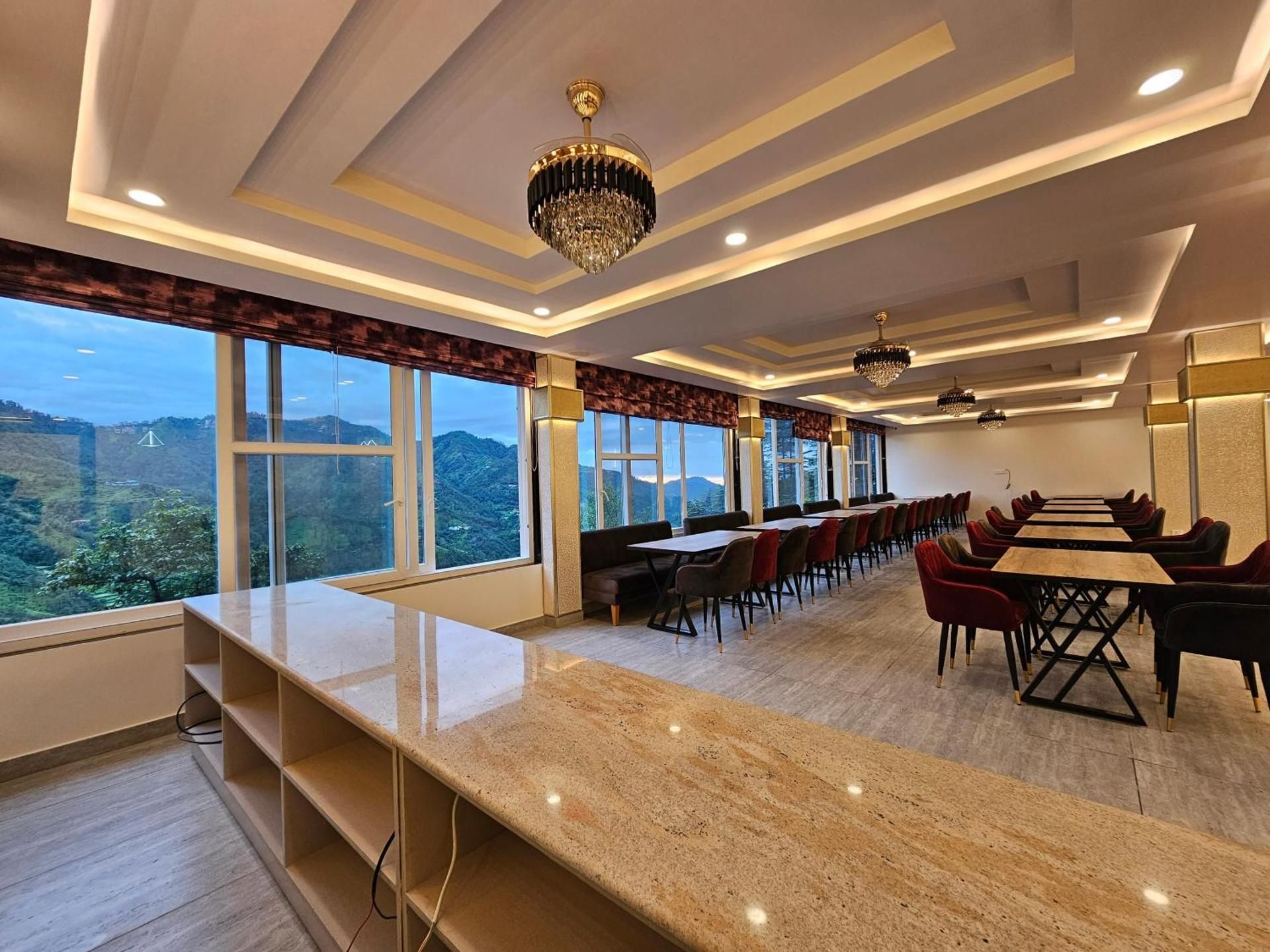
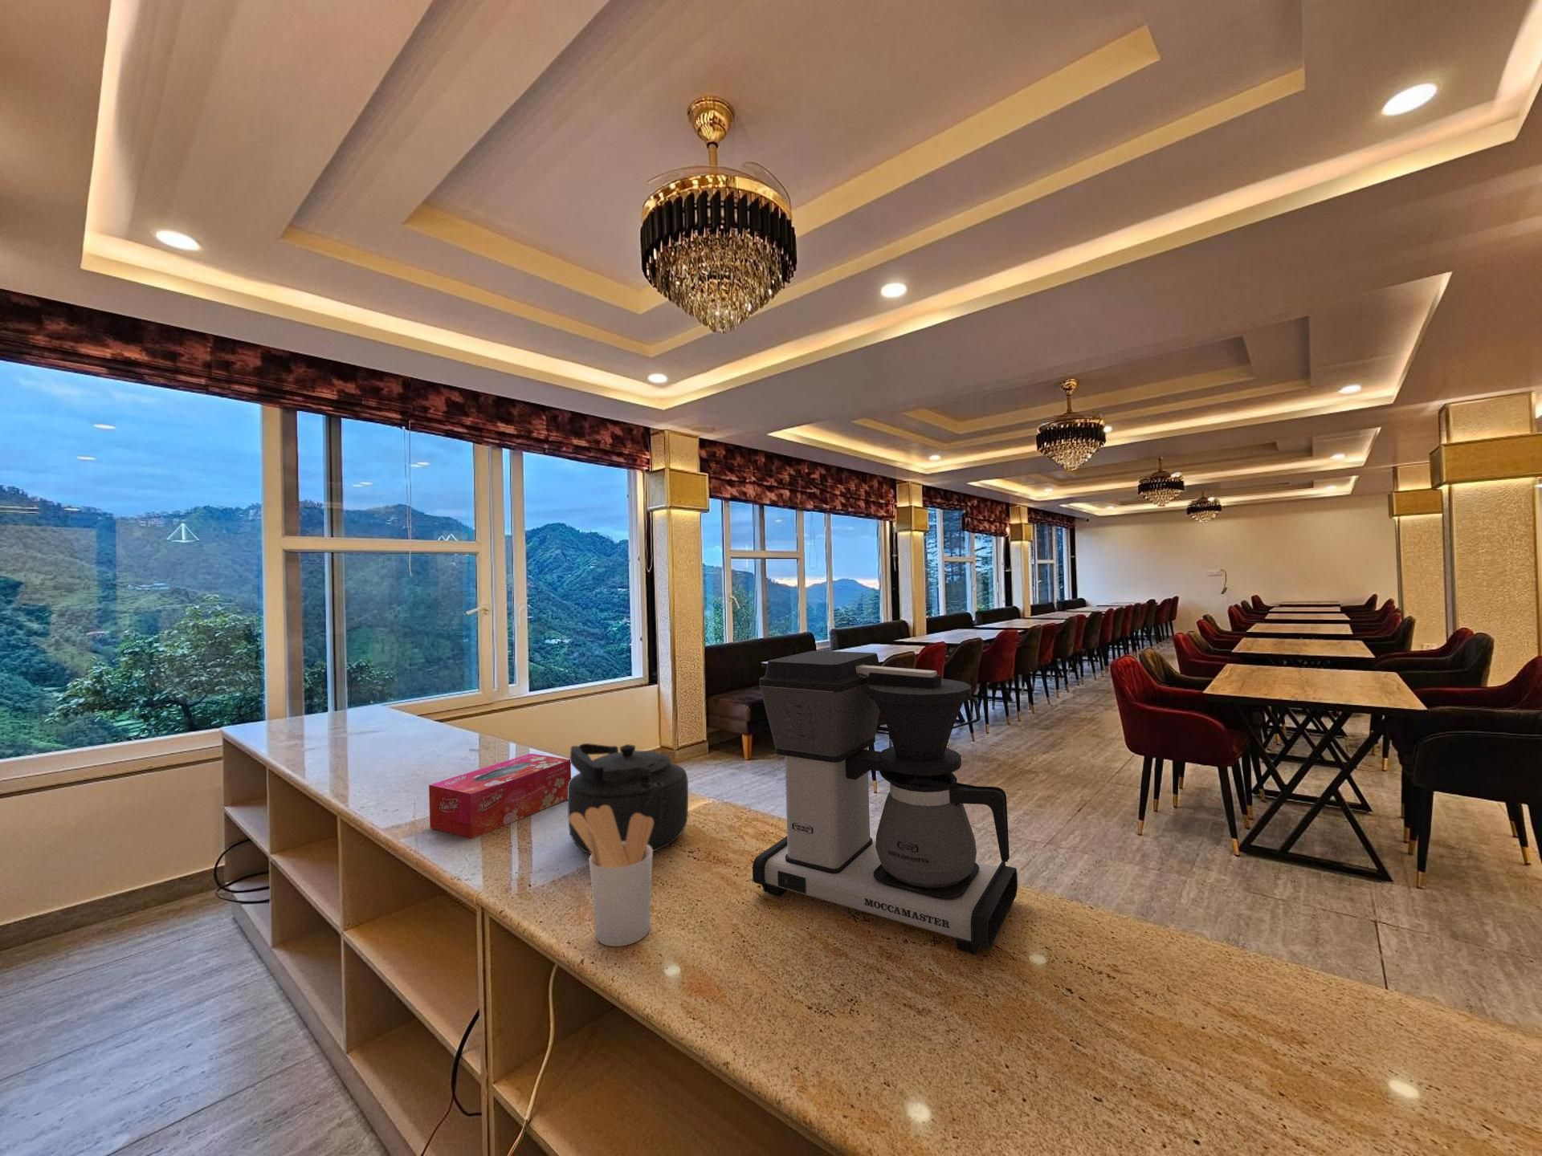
+ utensil holder (611, 868)
+ kettle (628, 793)
+ coffee maker (883, 777)
+ tissue box (504, 792)
